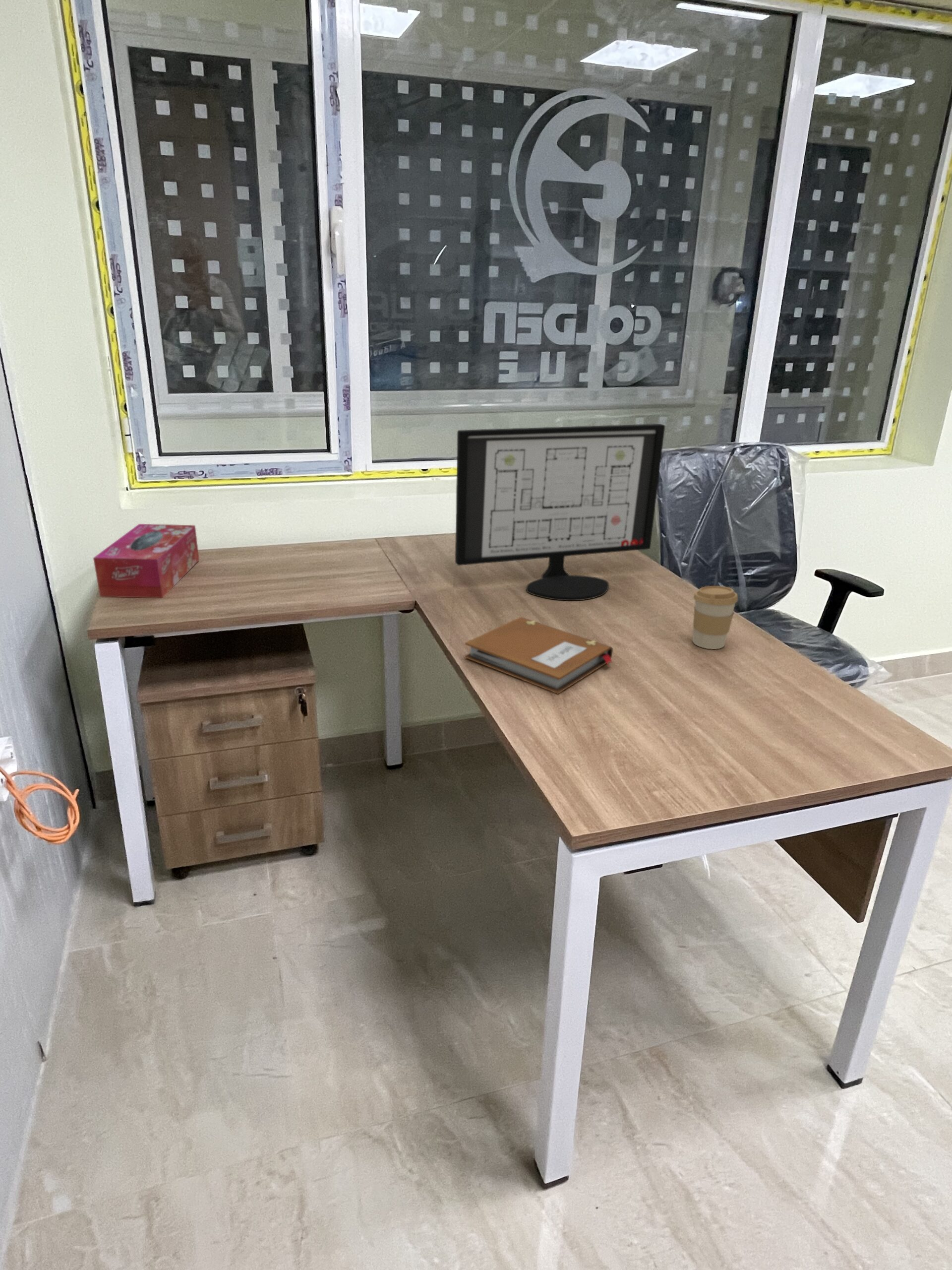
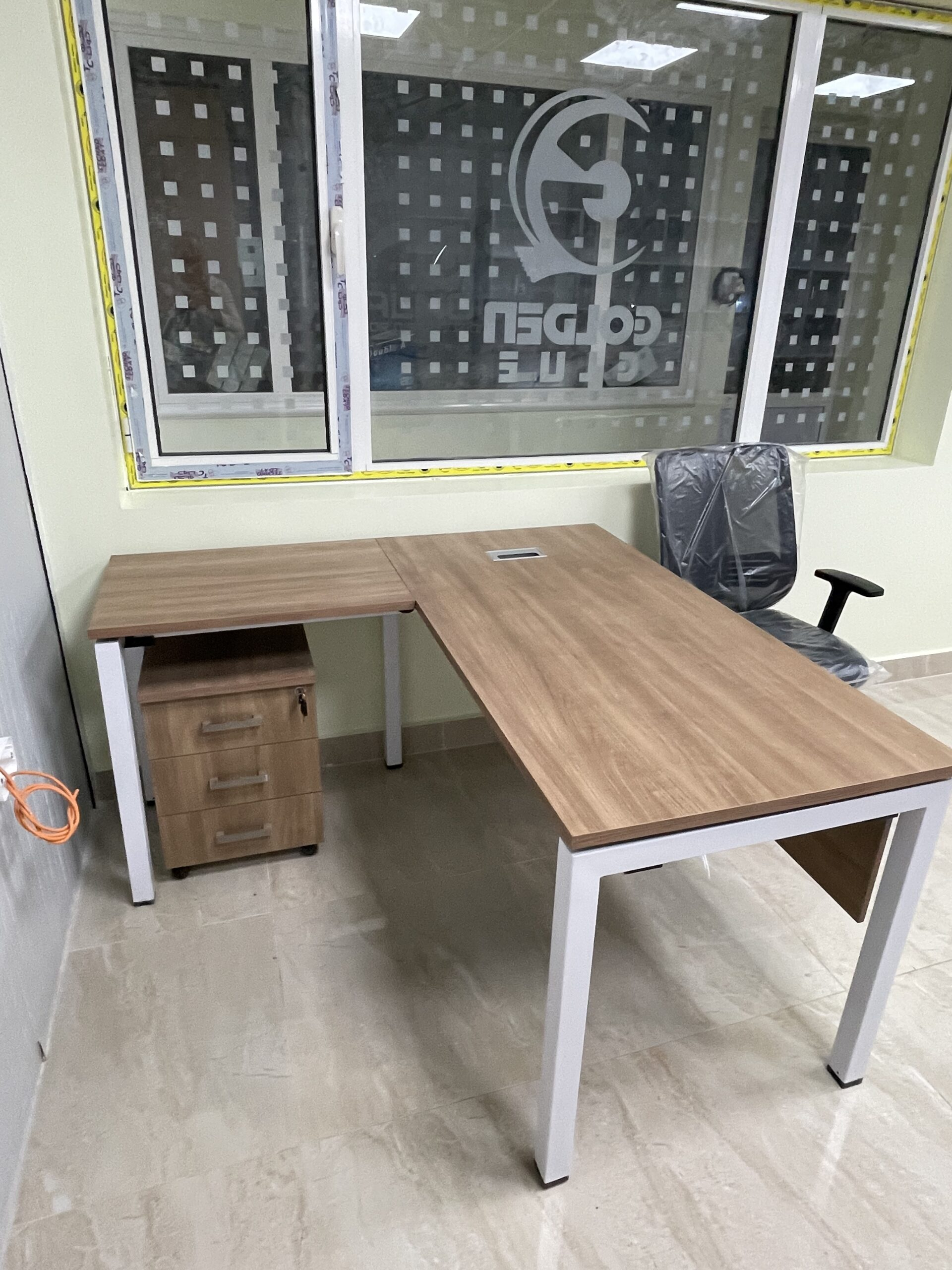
- computer monitor (573, 513)
- coffee cup (713, 616)
- tissue box (150, 559)
- notebook (541, 652)
